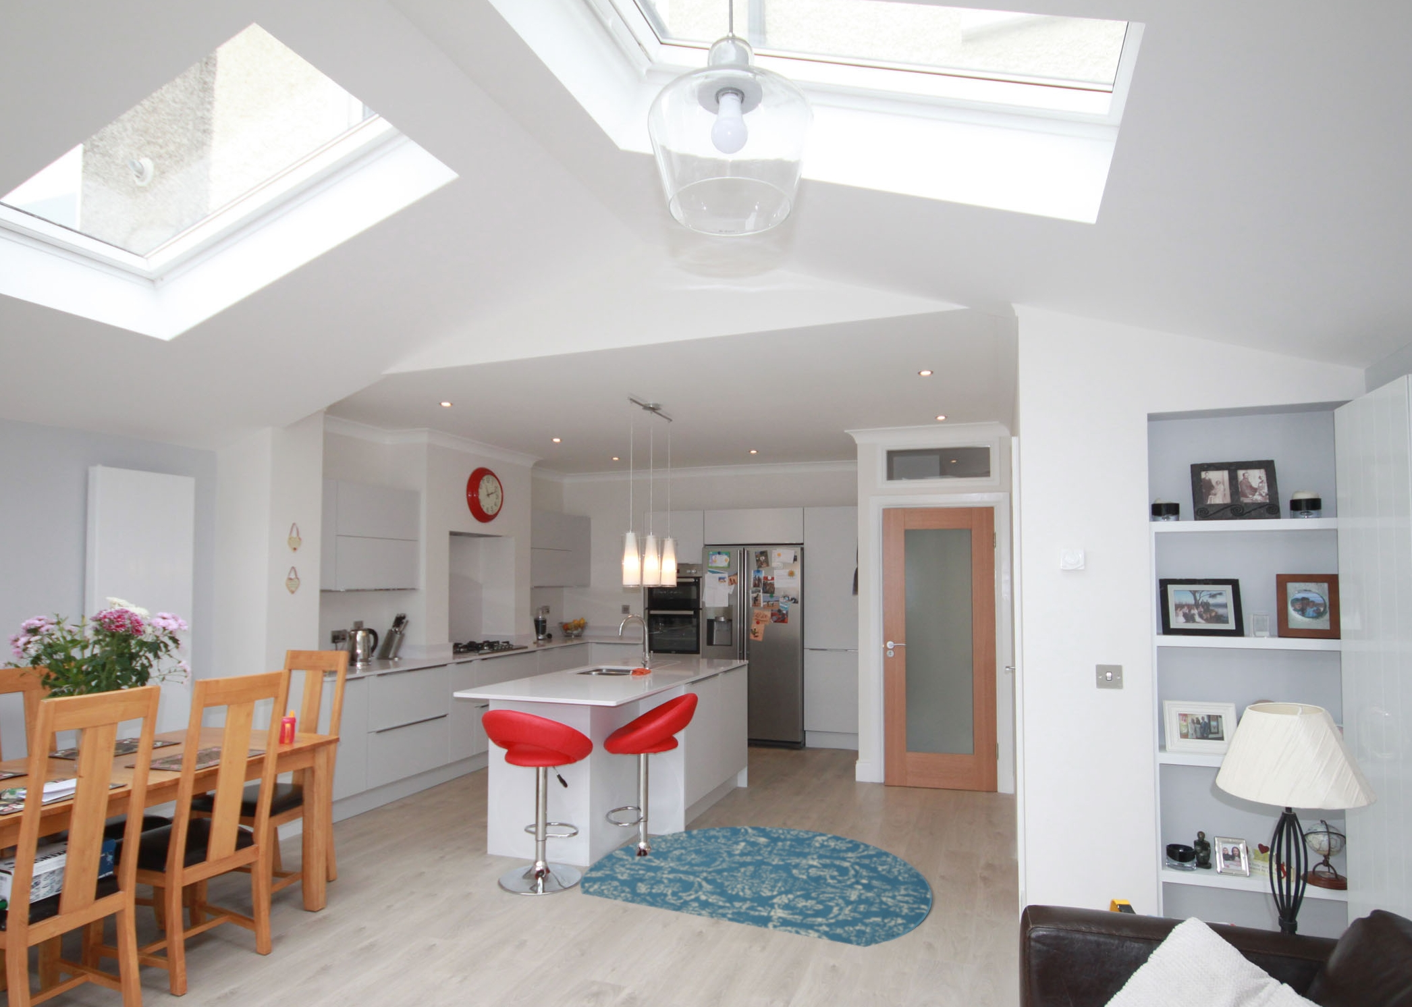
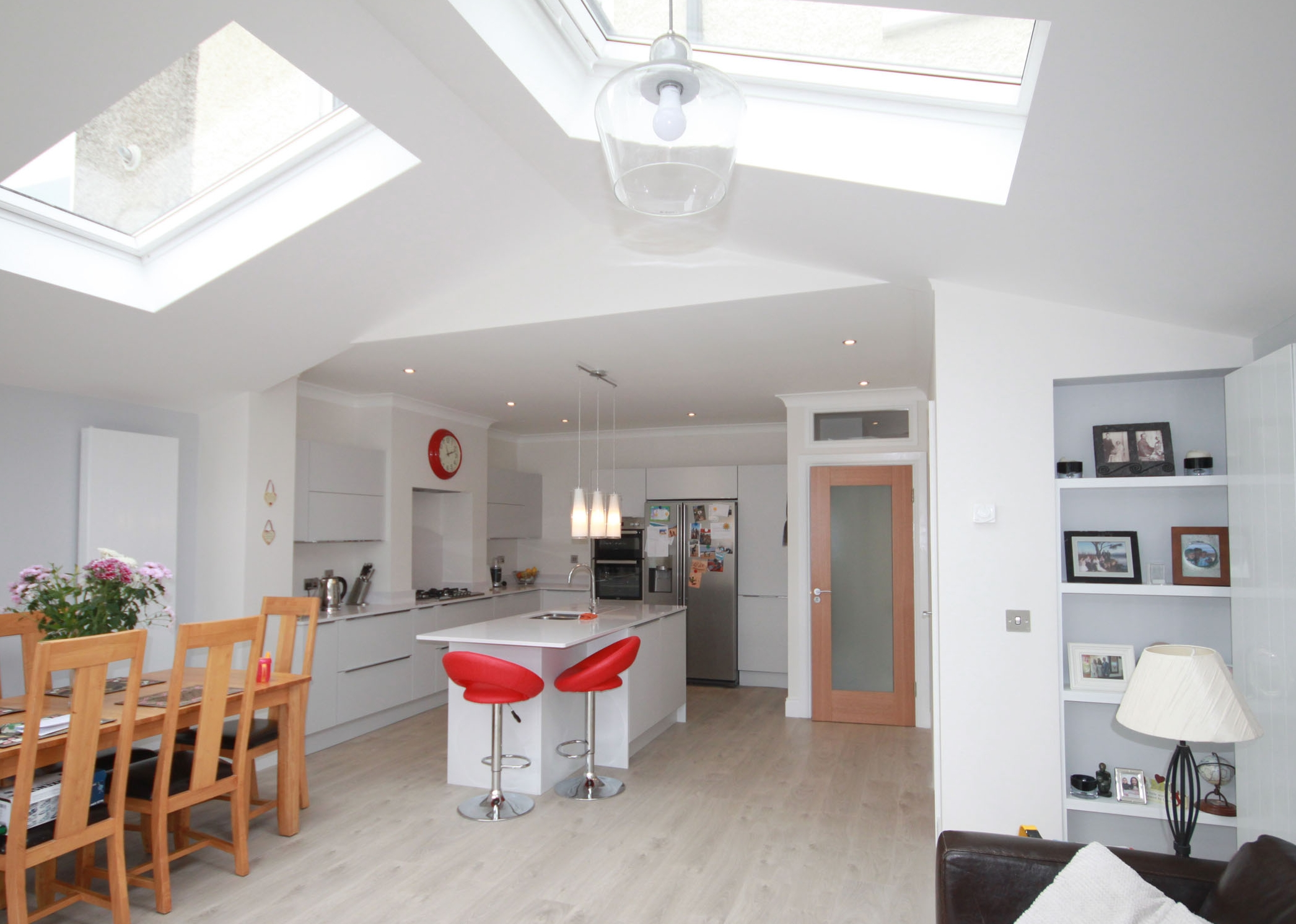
- rug (753, 882)
